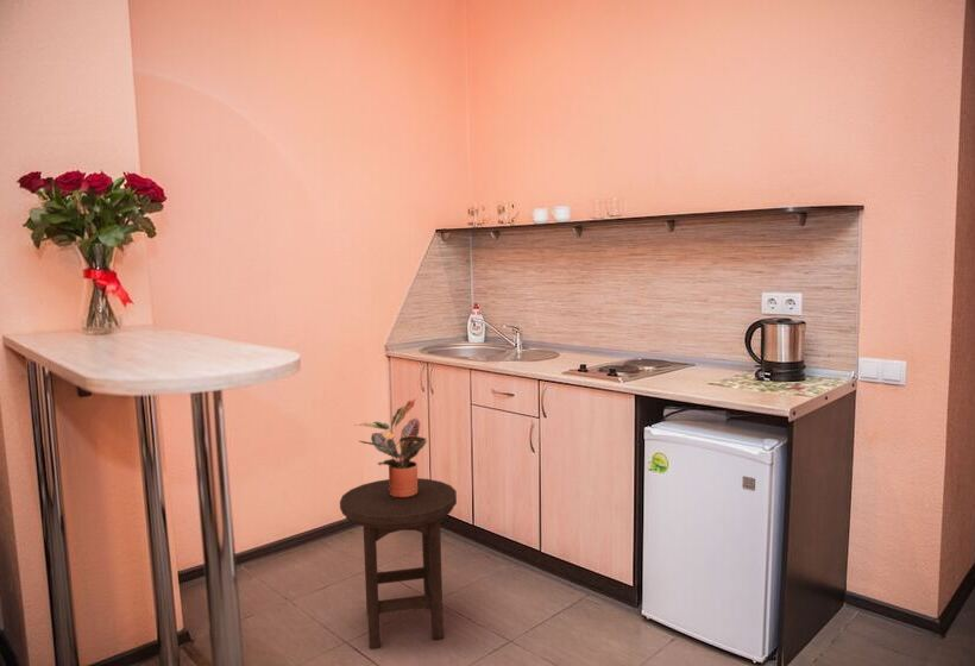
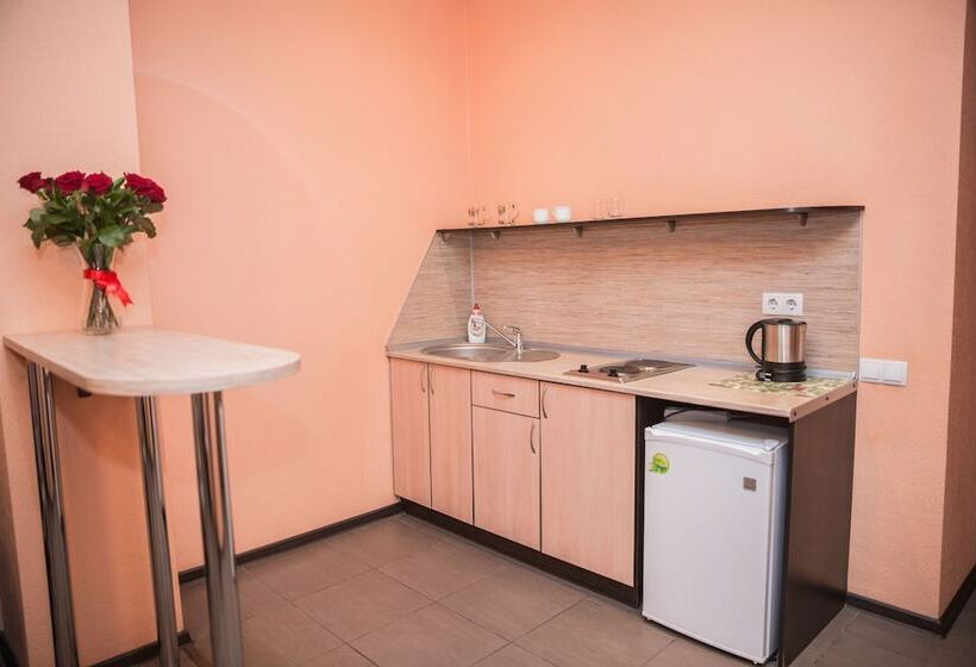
- stool (401, 570)
- potted plant (392, 448)
